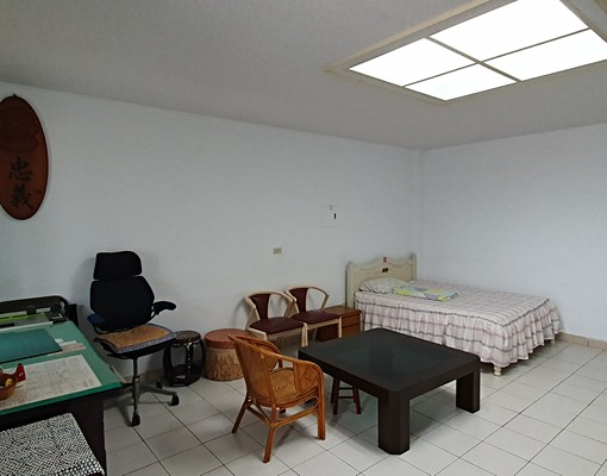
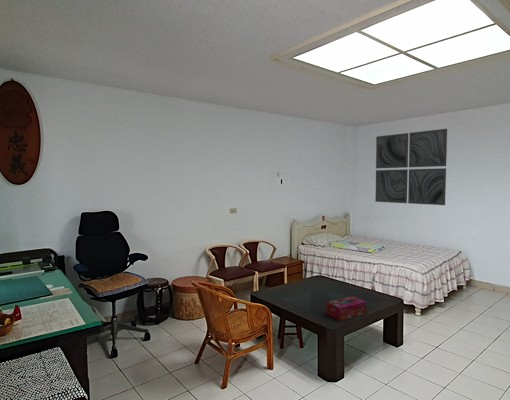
+ tissue box (346, 307)
+ wall art (407, 169)
